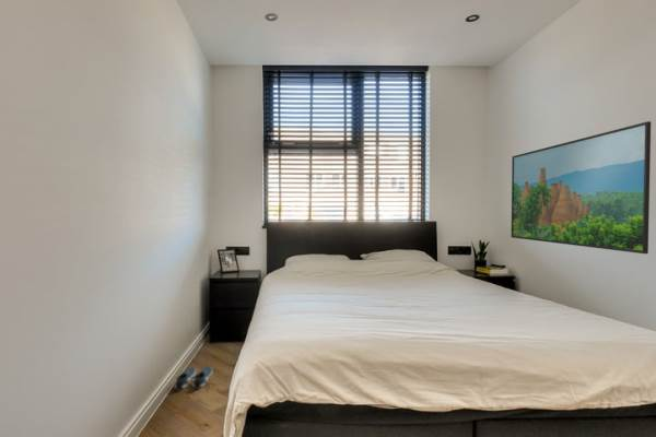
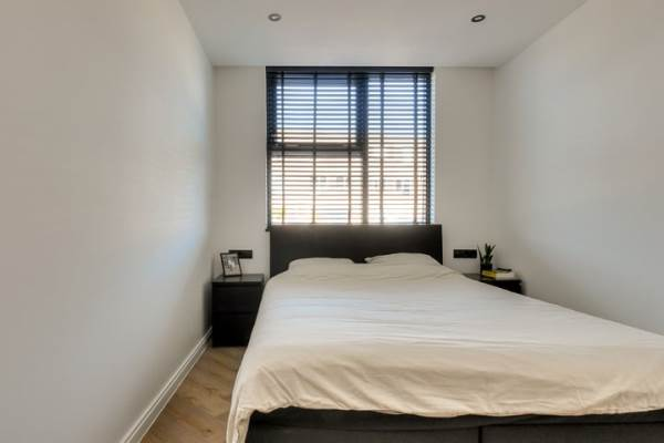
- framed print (563, 193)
- shoe (194, 375)
